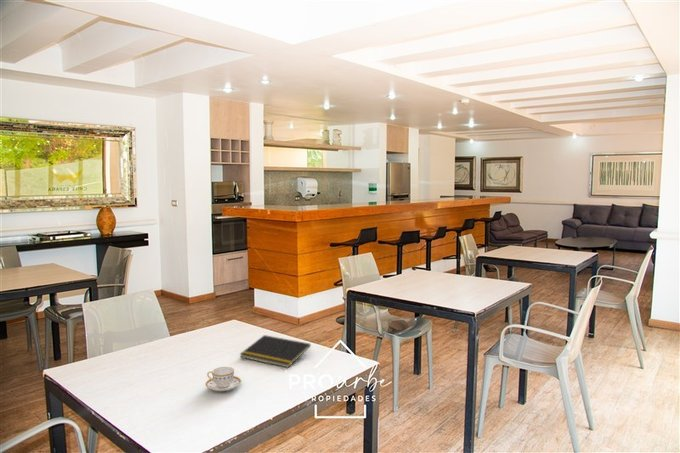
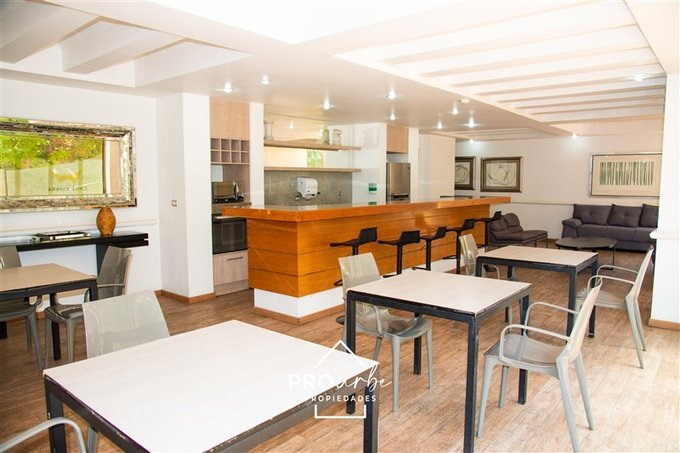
- notepad (275, 350)
- teacup (223, 379)
